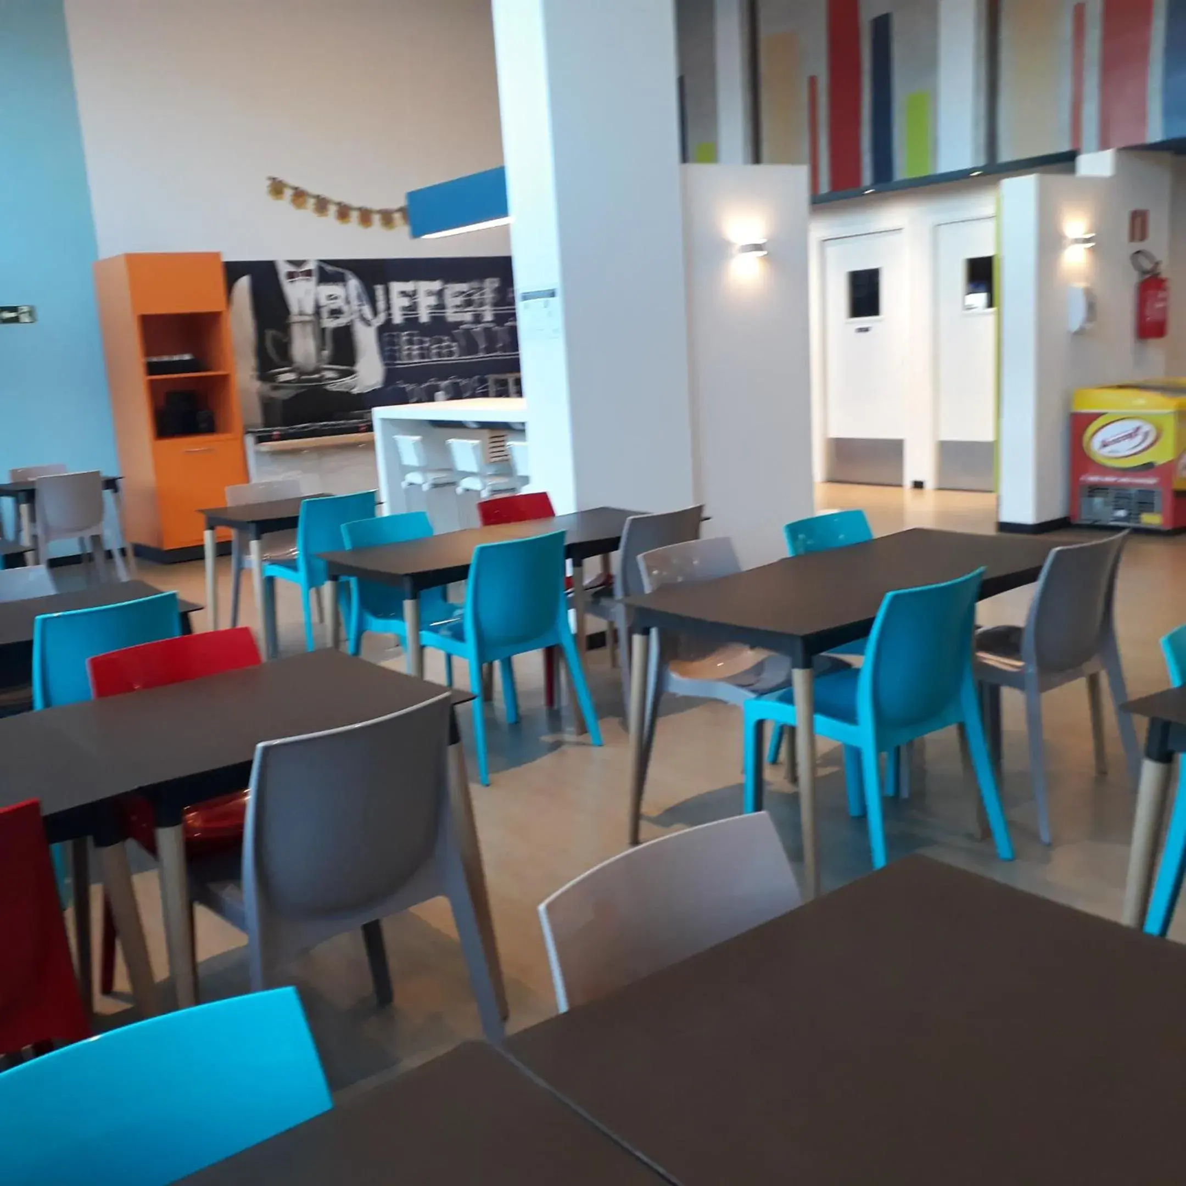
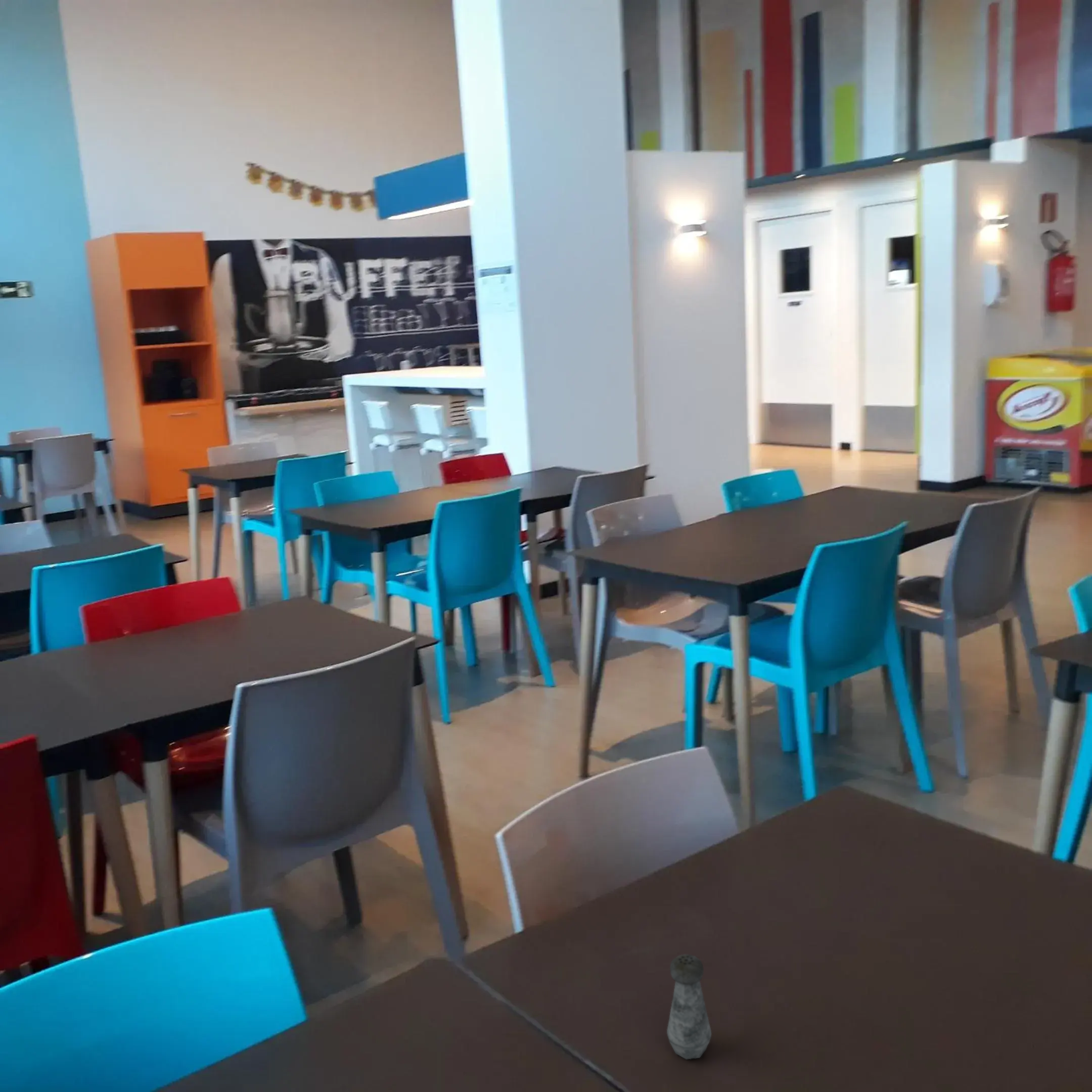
+ salt shaker (688, 1005)
